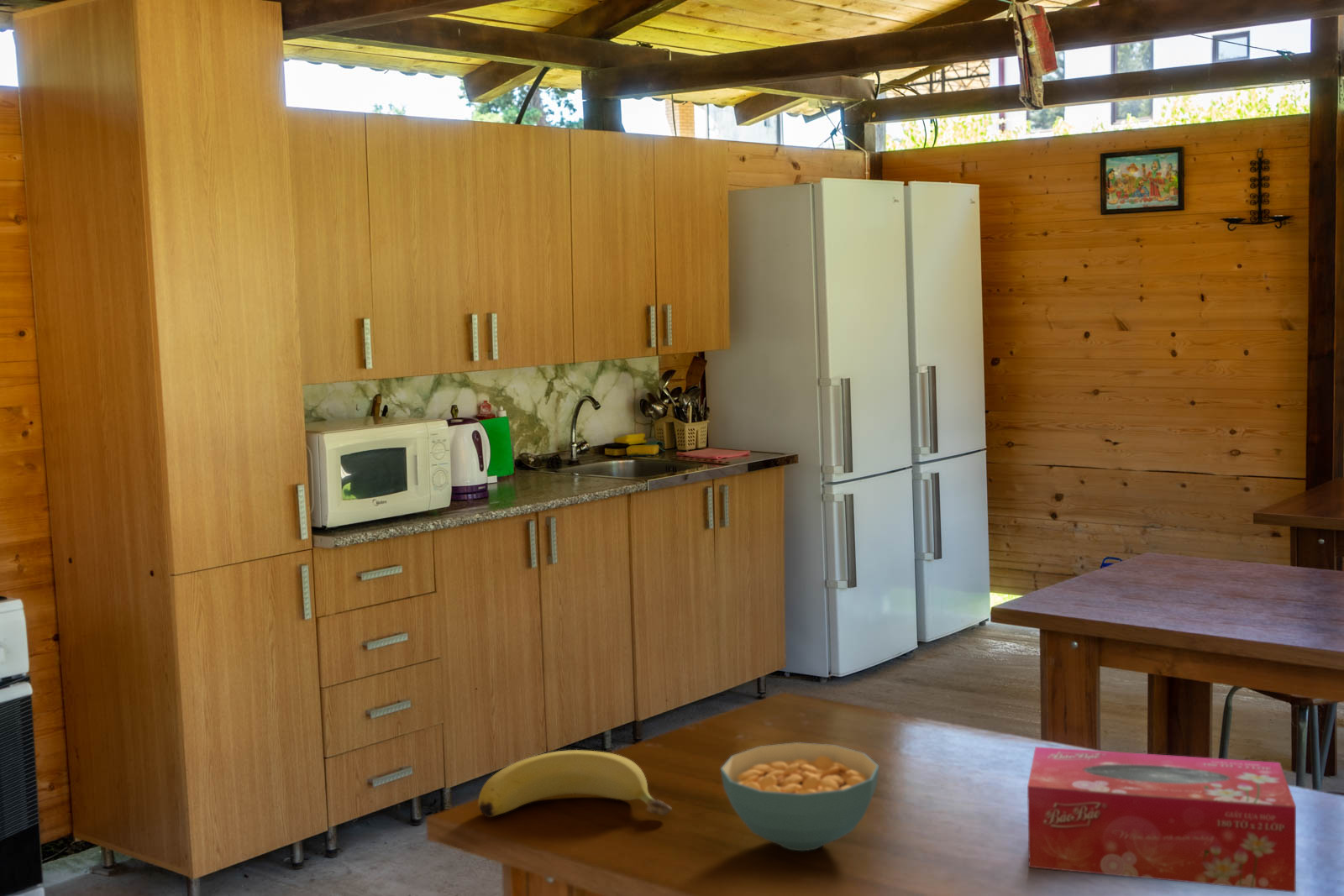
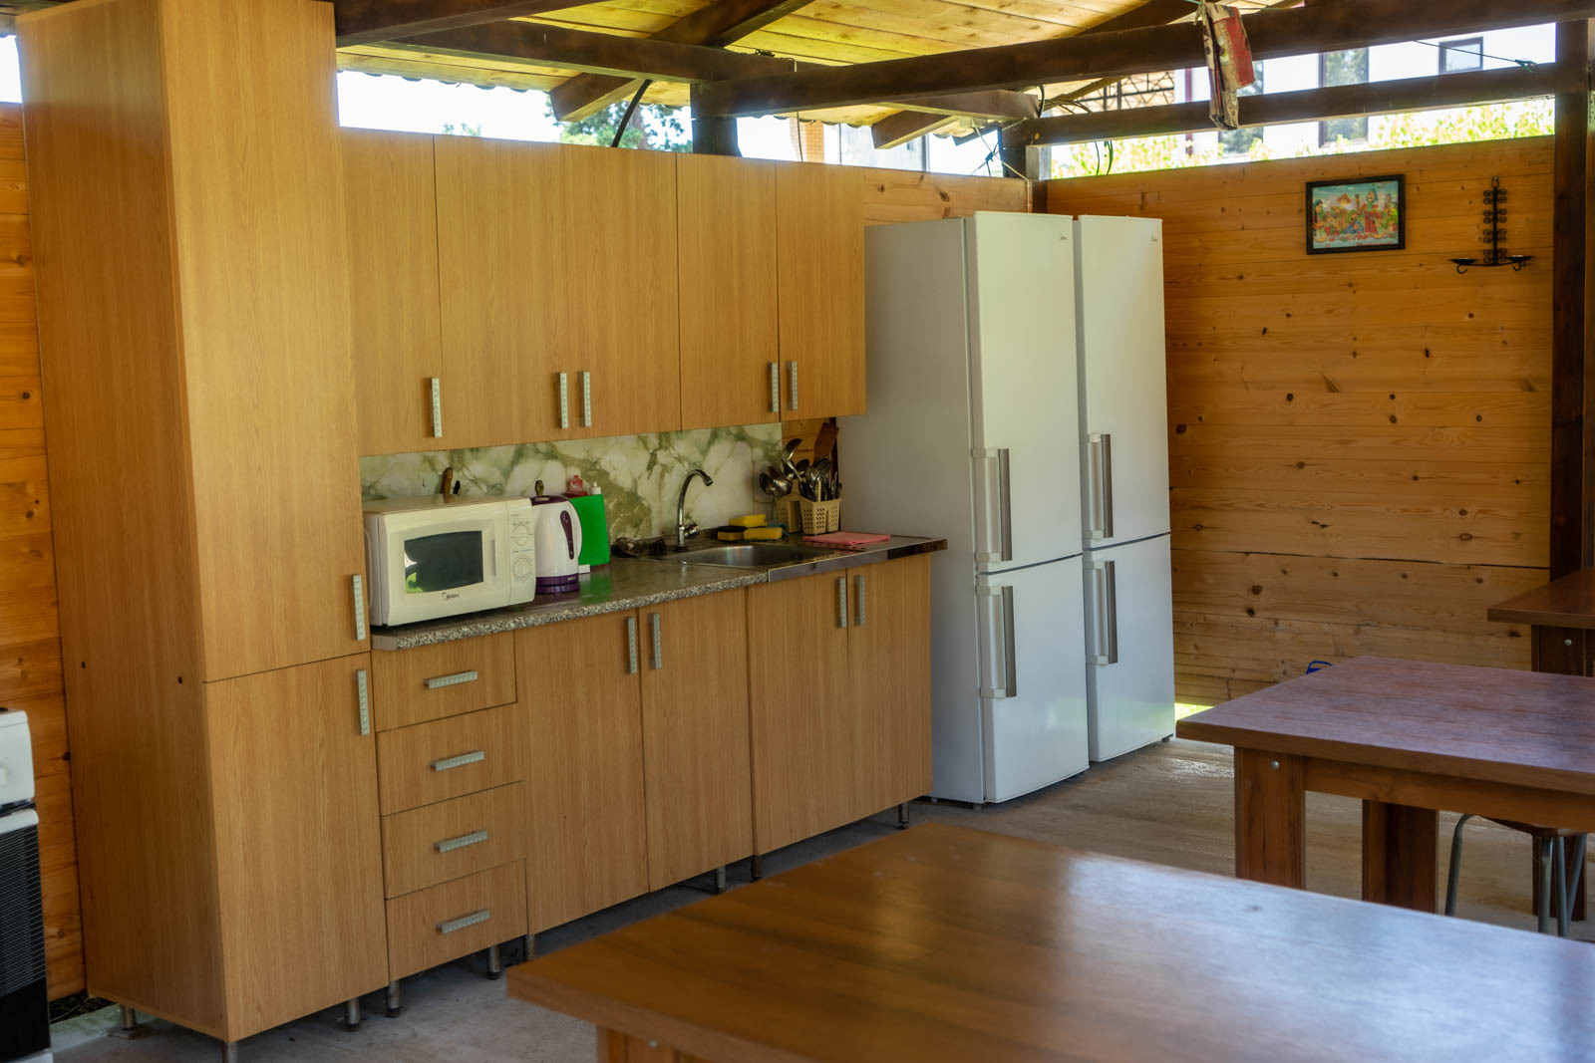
- cereal bowl (801, 804)
- tissue box (1156, 814)
- banana (569, 789)
